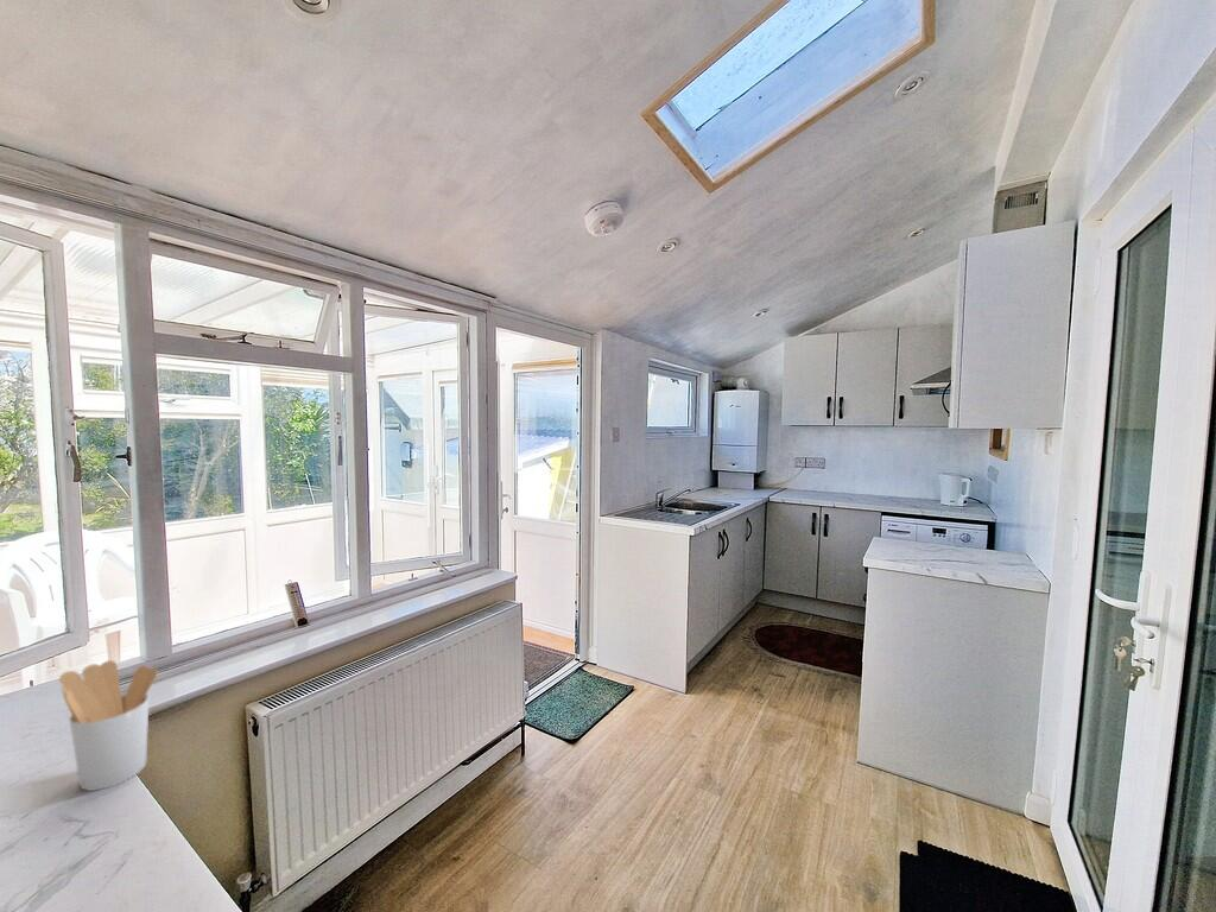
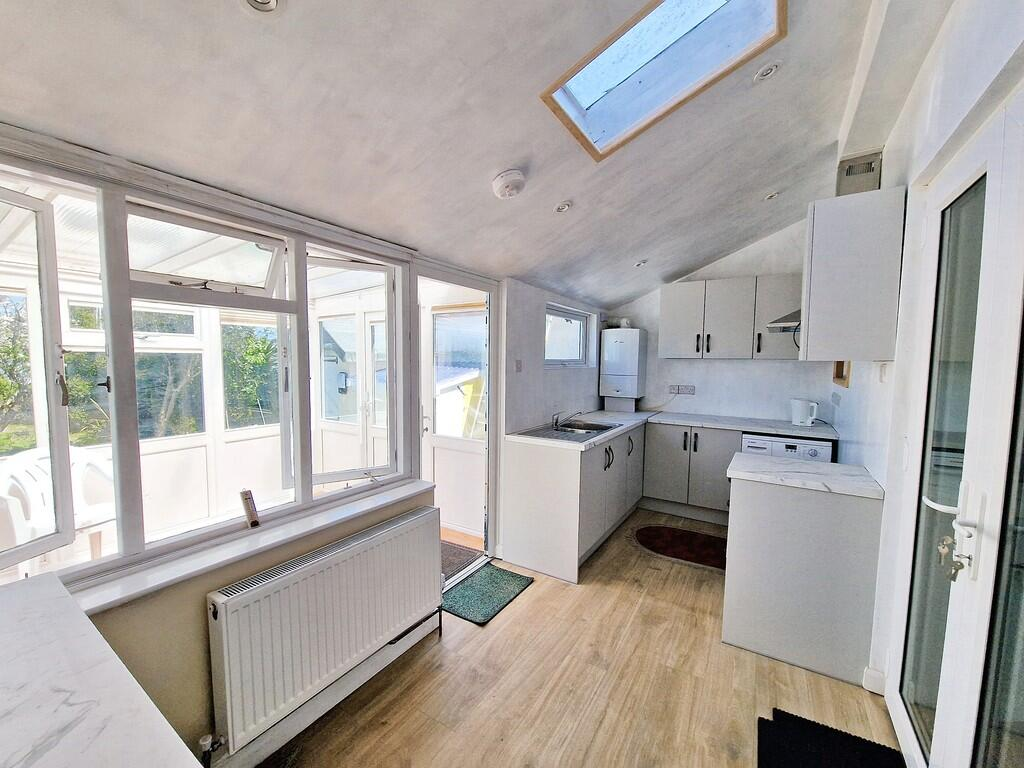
- utensil holder (104, 720)
